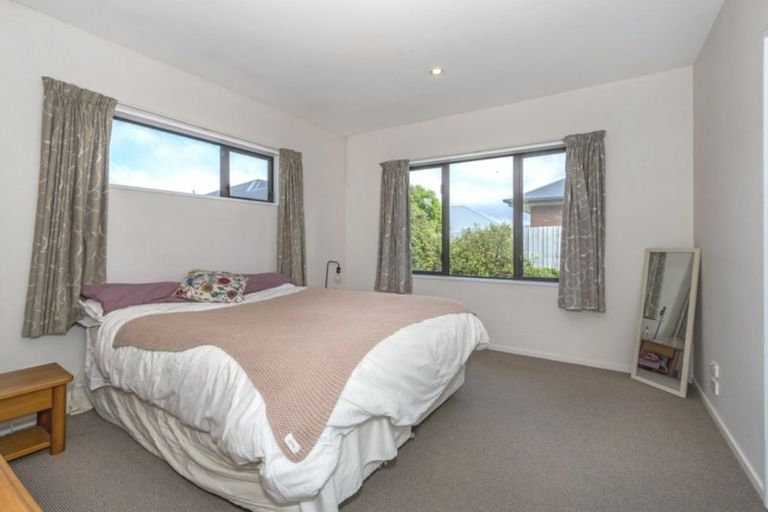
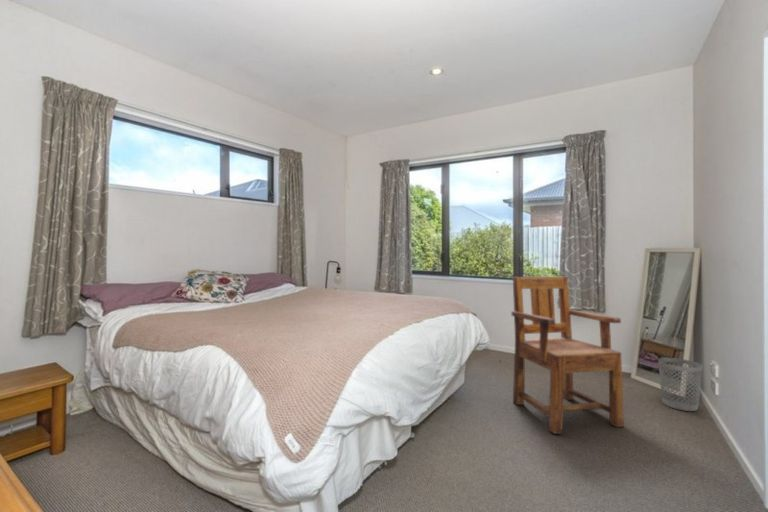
+ wastebasket (680, 384)
+ armchair (561, 345)
